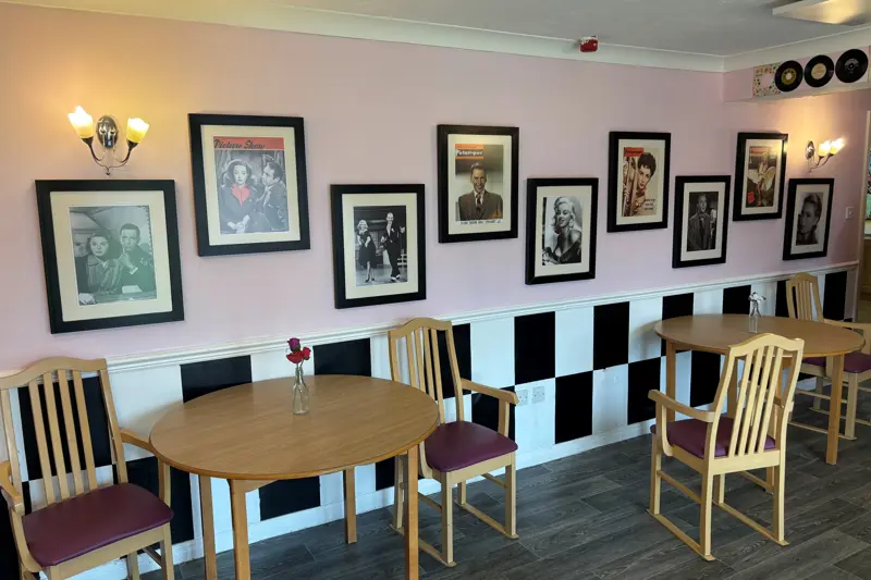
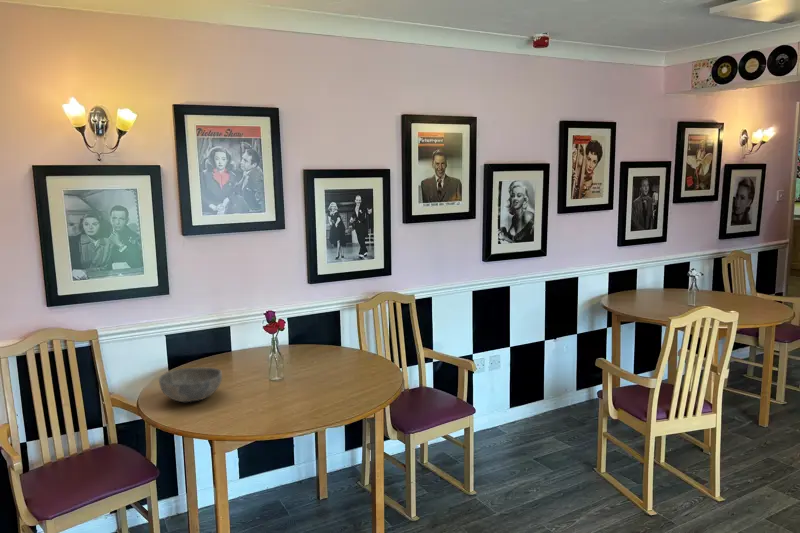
+ bowl (191, 386)
